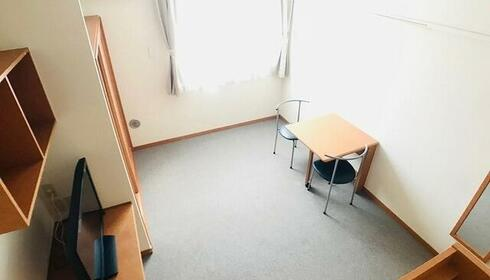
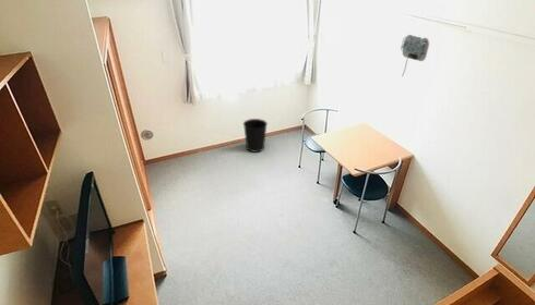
+ wastebasket (254, 135)
+ neon sign (411, 58)
